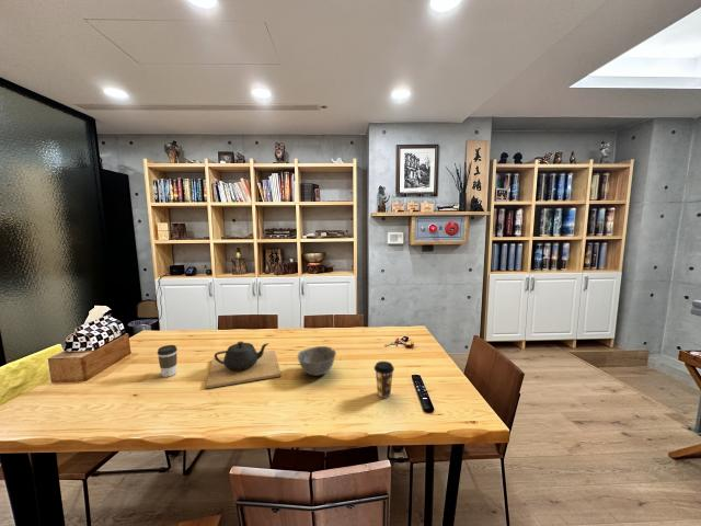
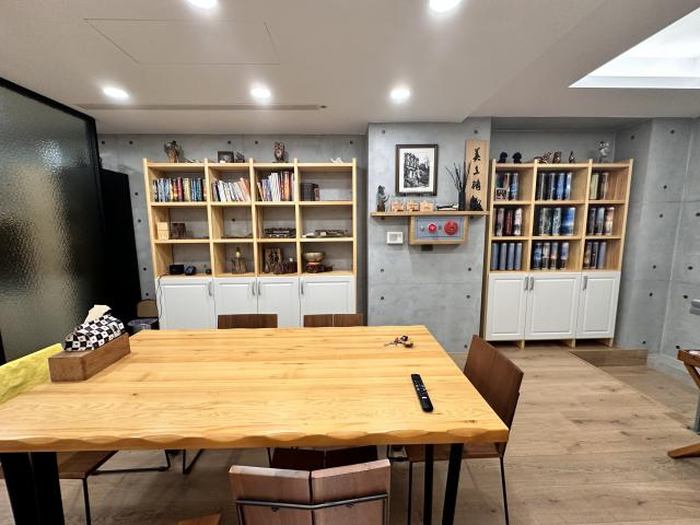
- coffee cup (168, 361)
- teapot (243, 354)
- bowl (317, 363)
- coffee cup (383, 379)
